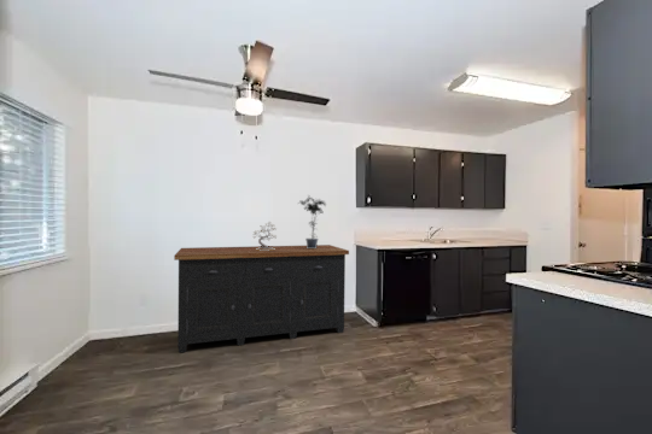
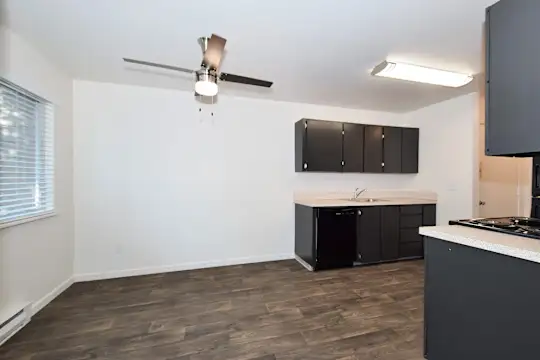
- potted plant (313, 221)
- sideboard (263, 291)
- decorative sculpture (266, 235)
